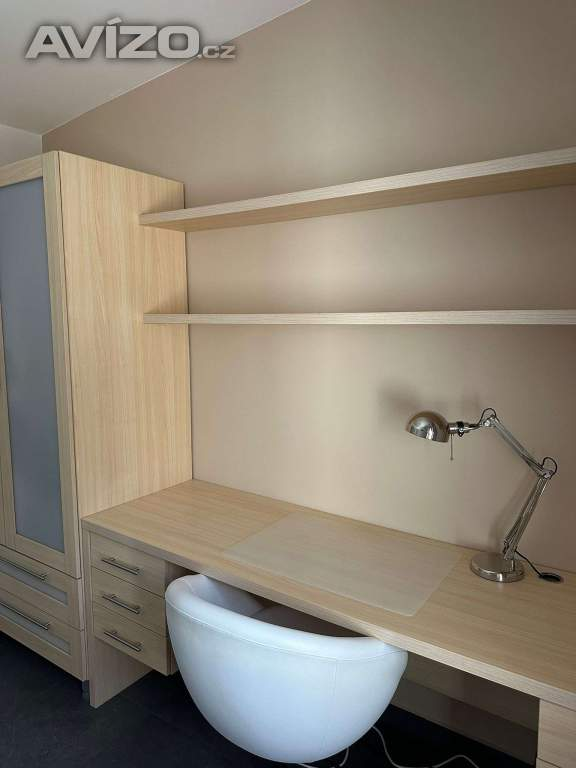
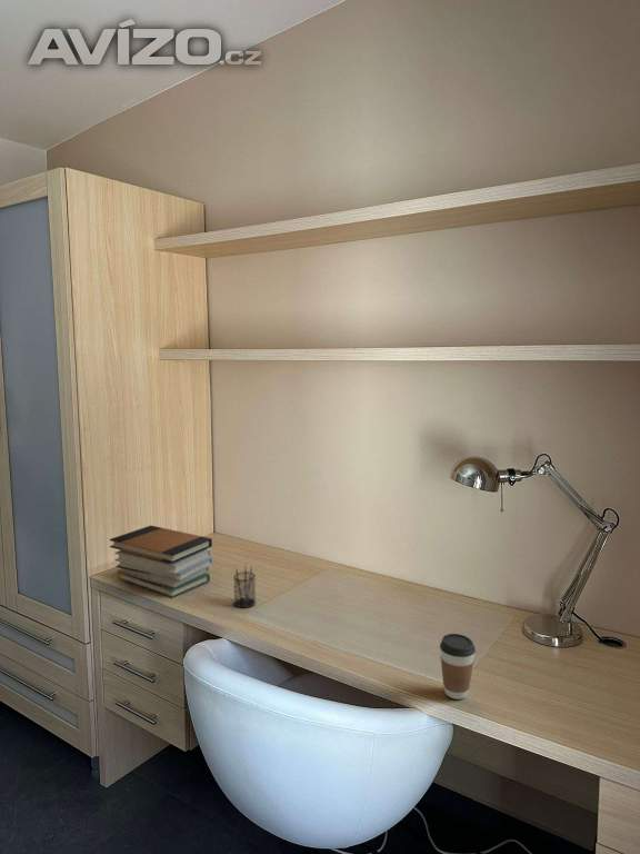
+ book stack (162, 559)
+ pencil holder (244, 583)
+ coffee cup (457, 666)
